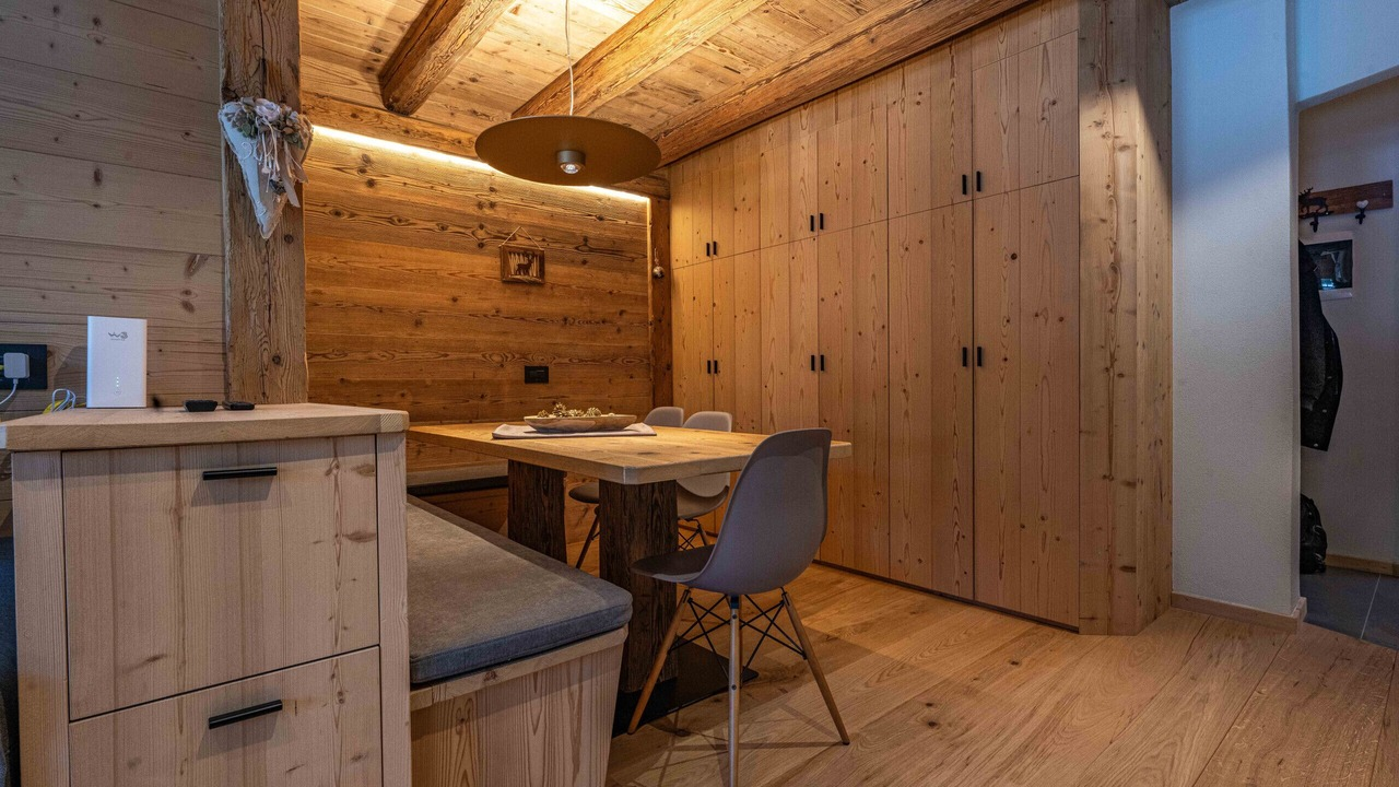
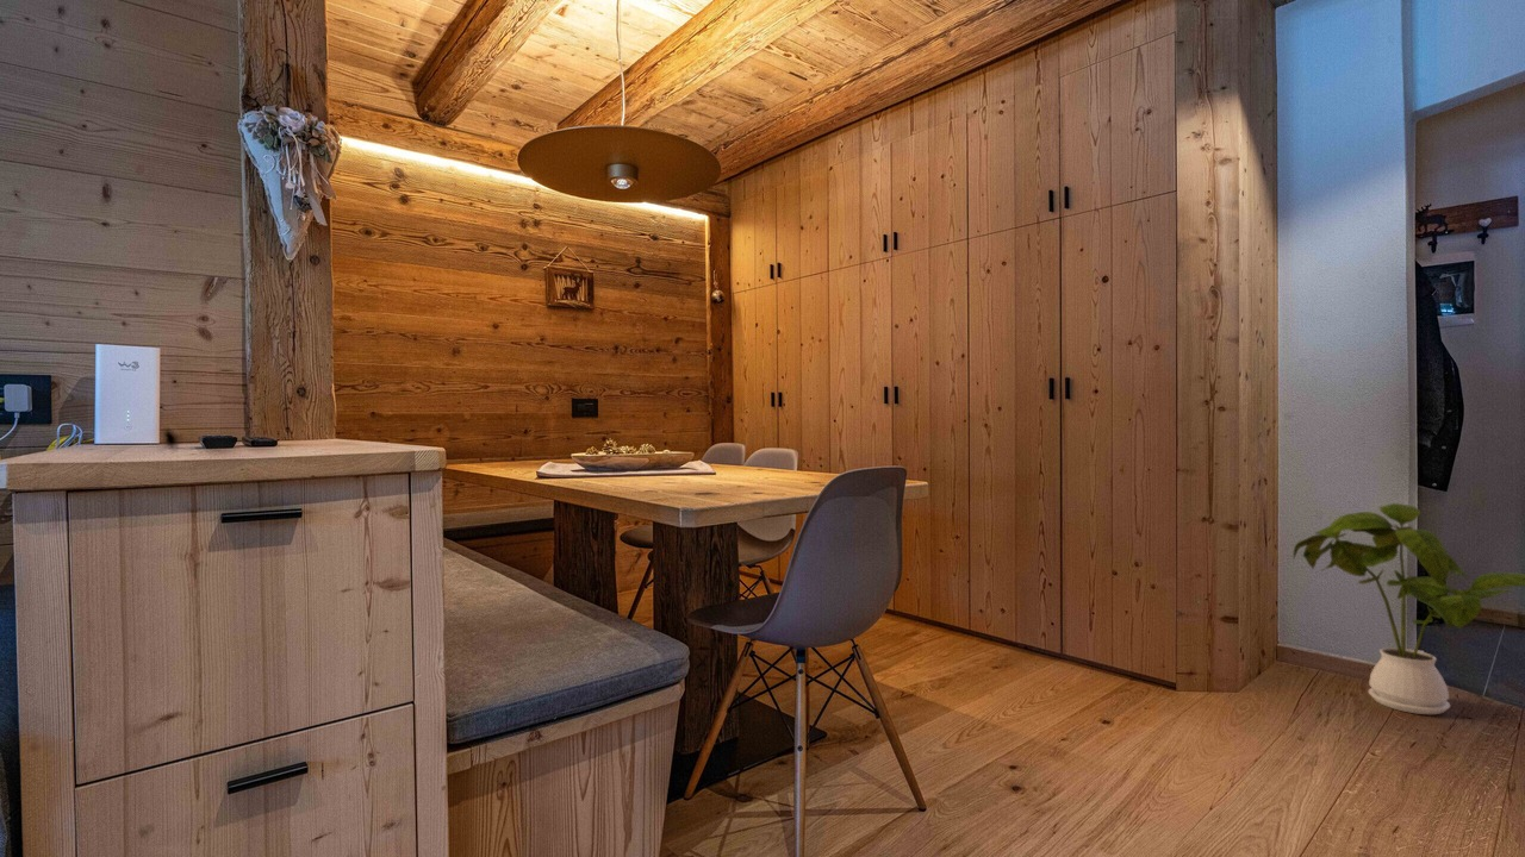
+ house plant (1405, 609)
